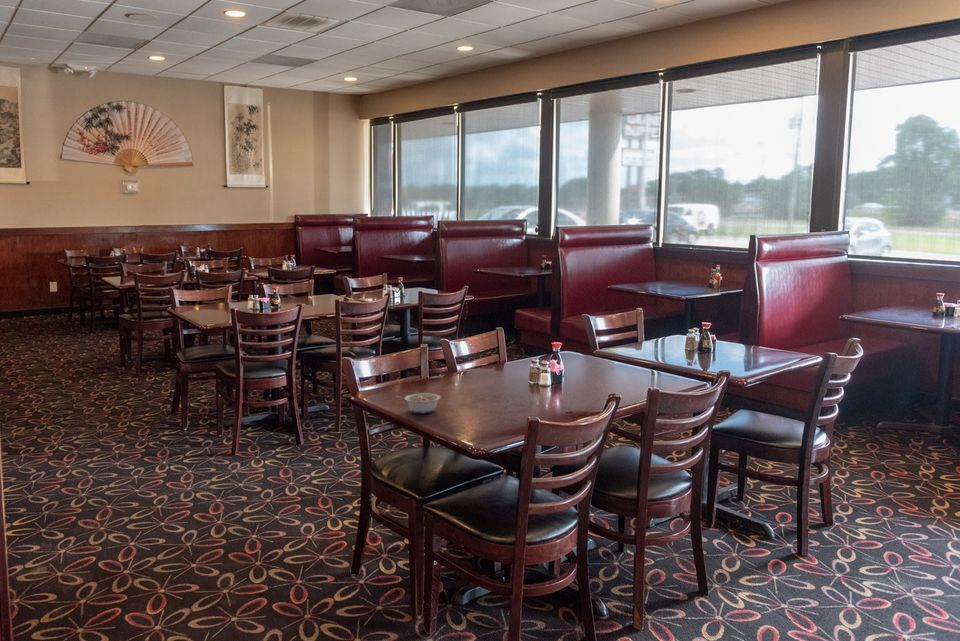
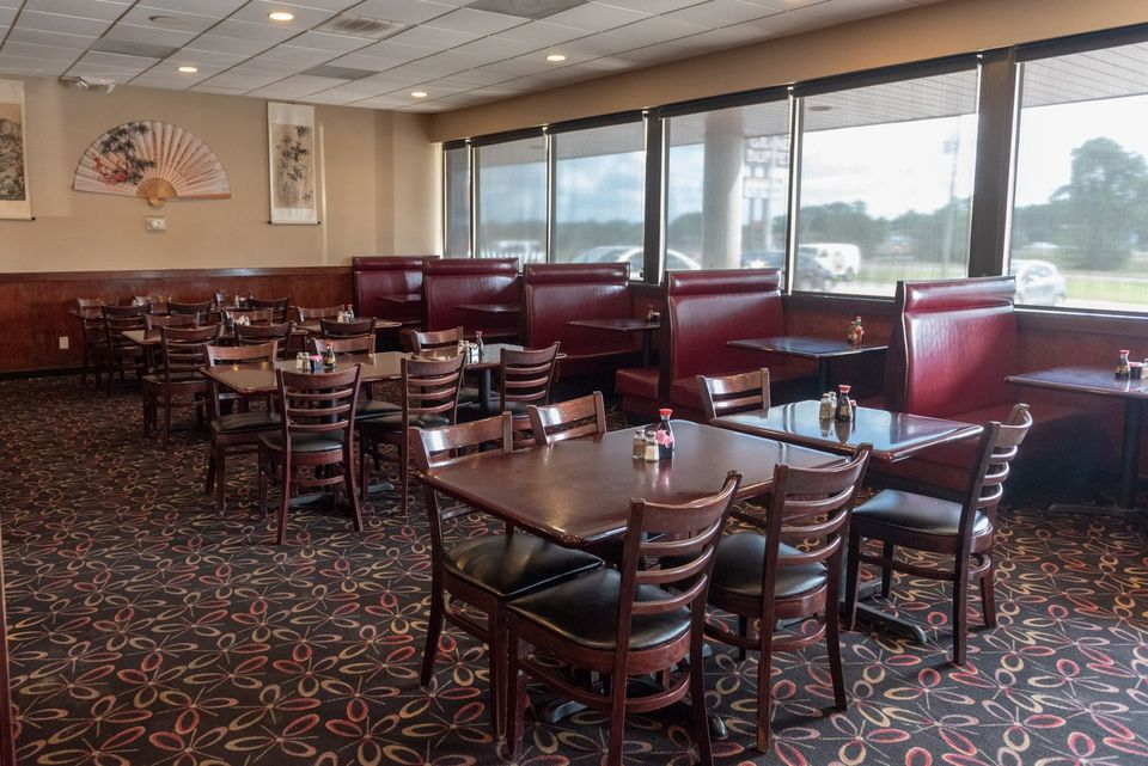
- legume (421, 402)
